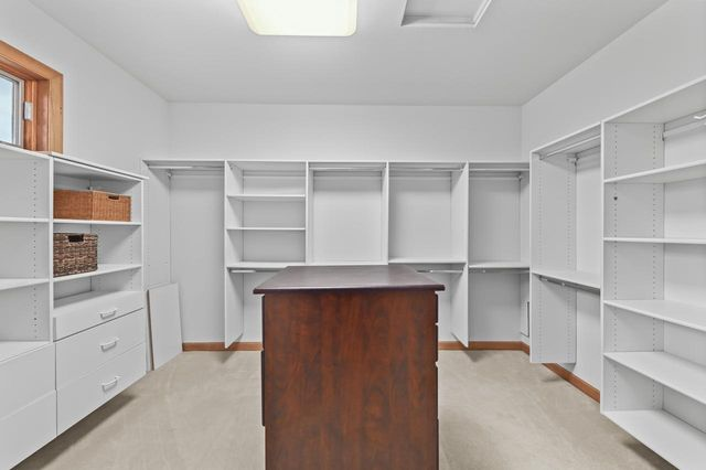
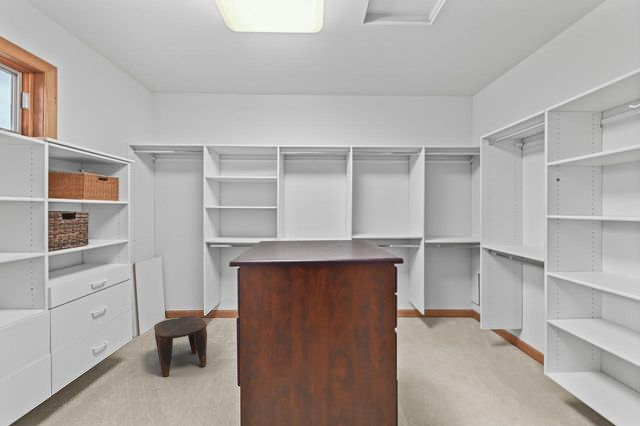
+ stool (179, 337)
